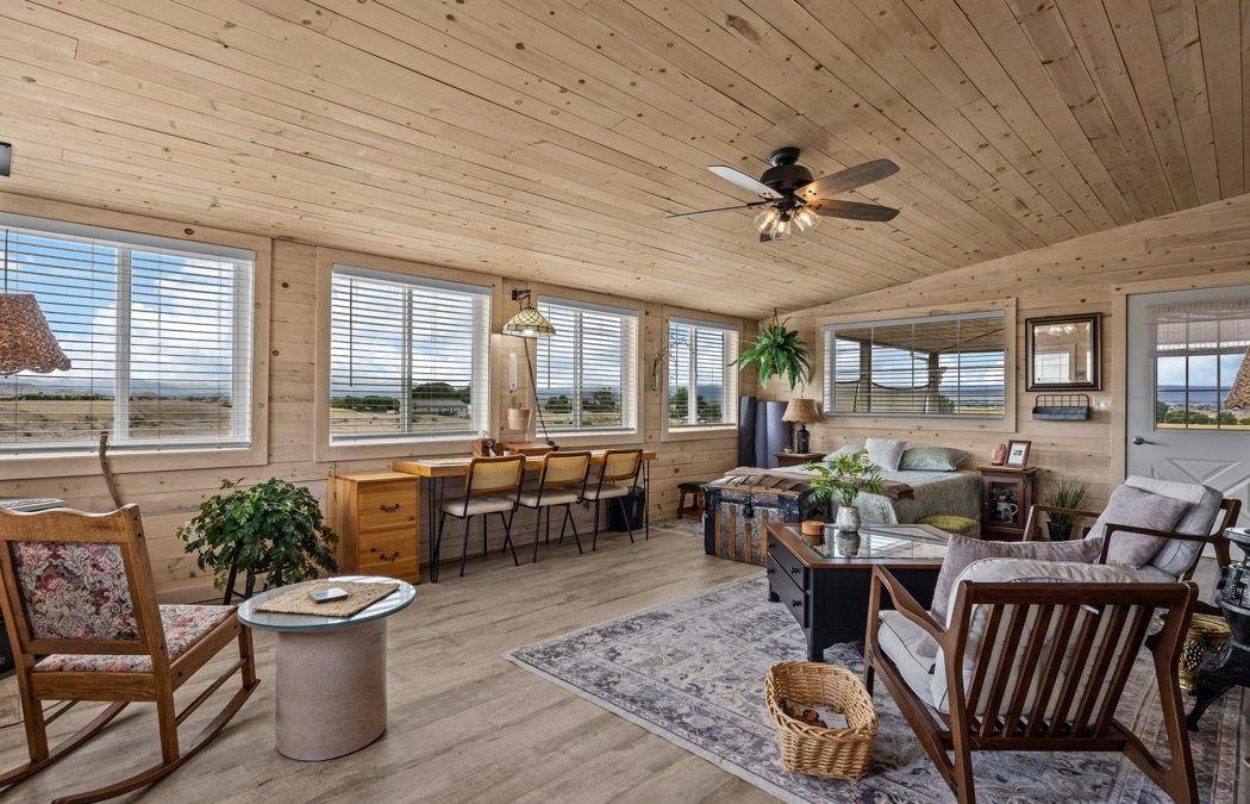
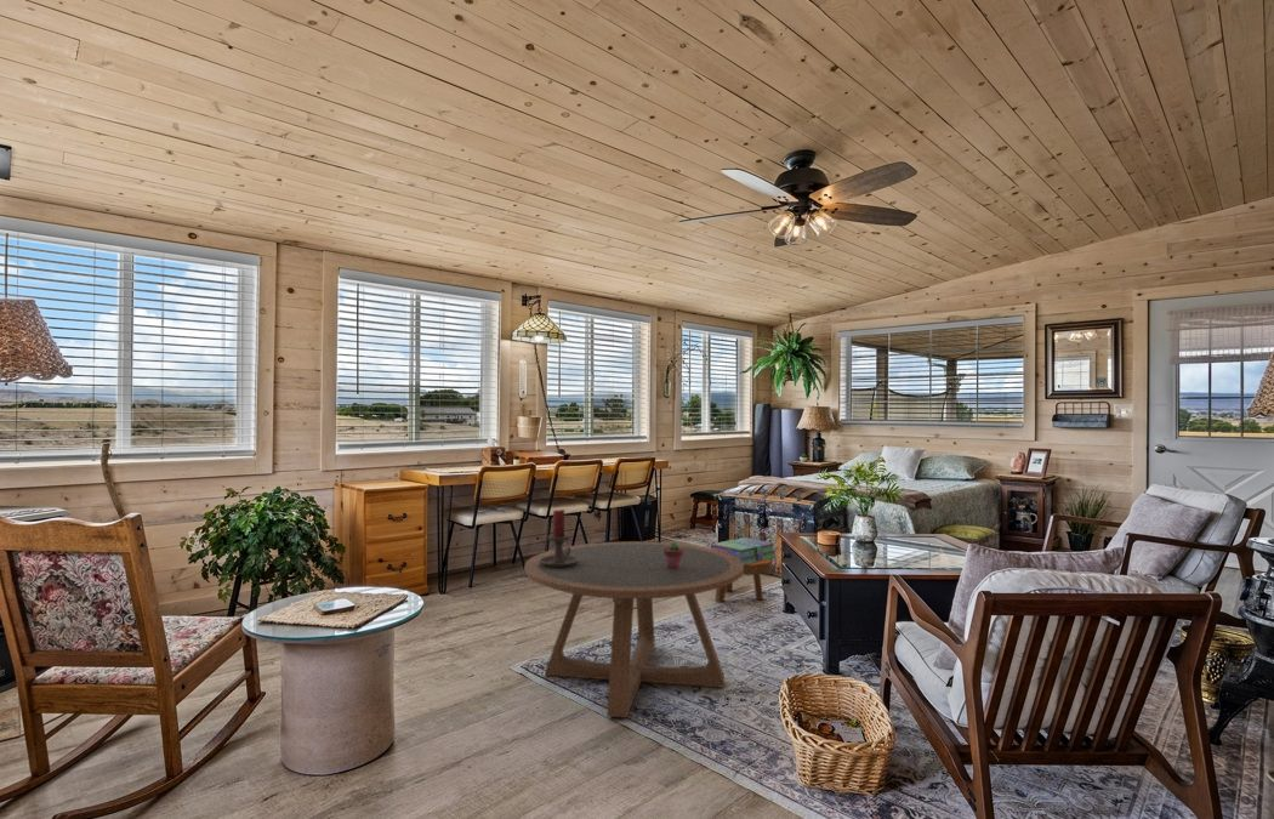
+ footstool (743, 574)
+ candle holder (561, 535)
+ coffee table (631, 620)
+ stack of books (743, 550)
+ potted succulent (673, 553)
